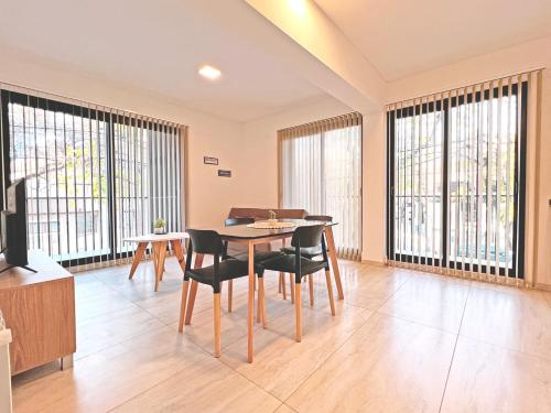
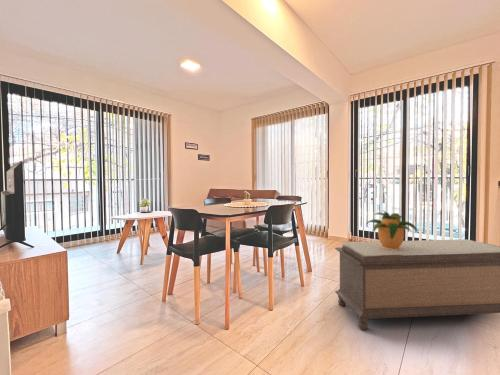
+ bench (422, 279)
+ potted plant (387, 228)
